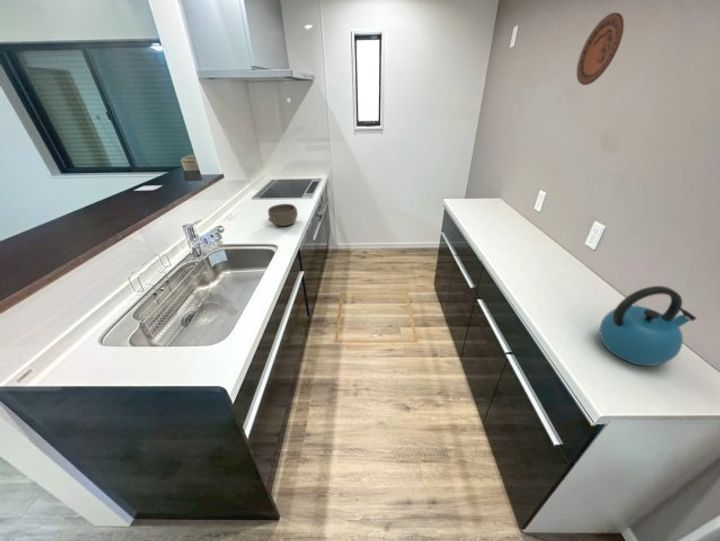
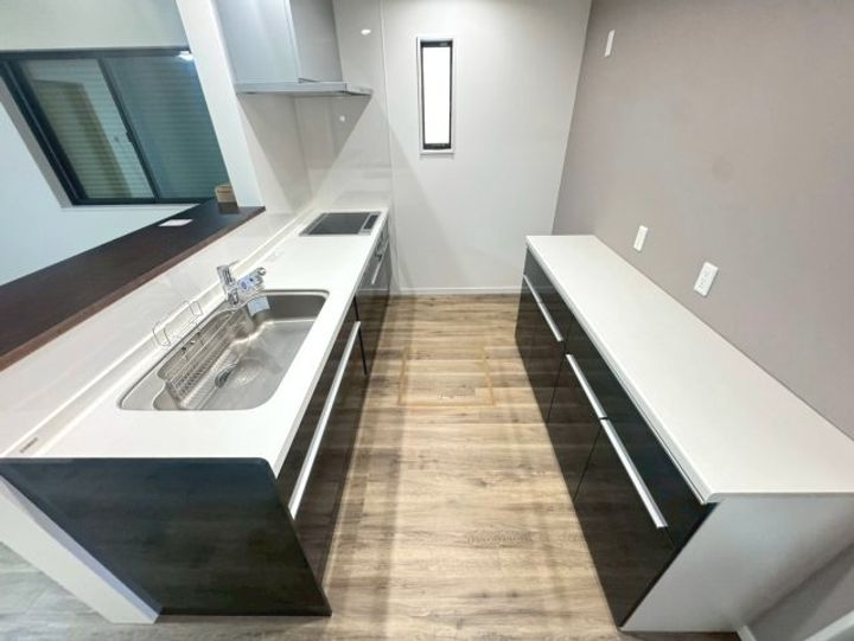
- bowl (283, 215)
- decorative plate (599, 50)
- kettle (650, 321)
